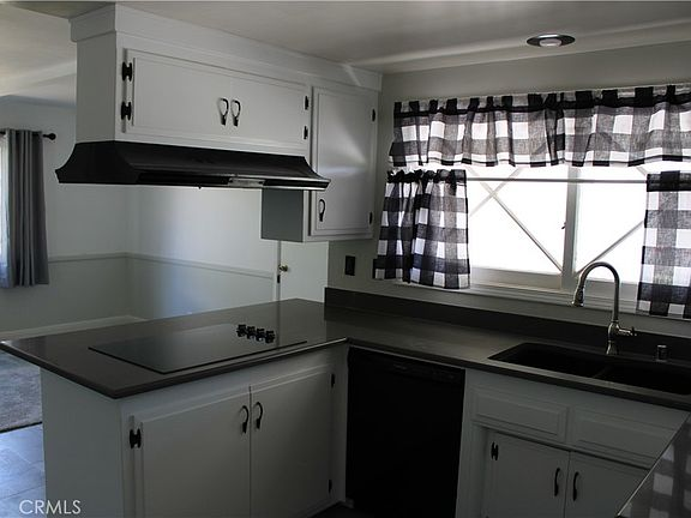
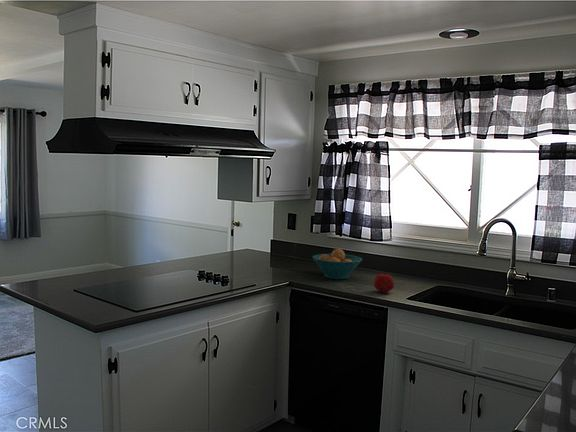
+ apple (384, 282)
+ fruit bowl (337, 263)
